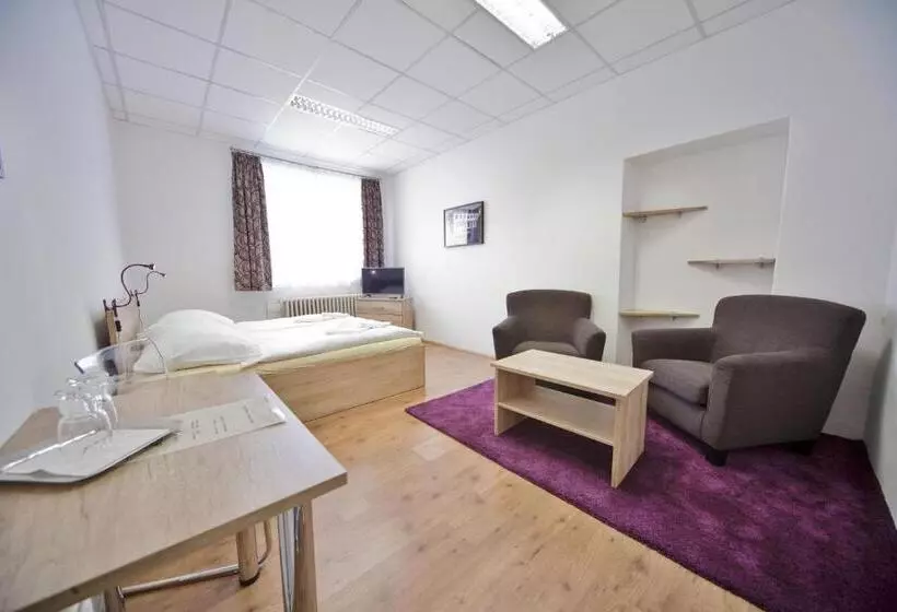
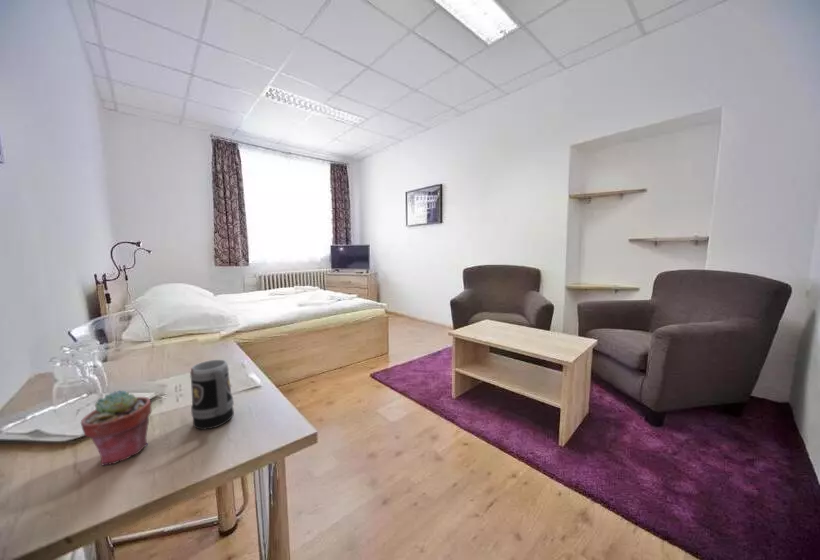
+ potted succulent (119, 422)
+ mug (214, 394)
